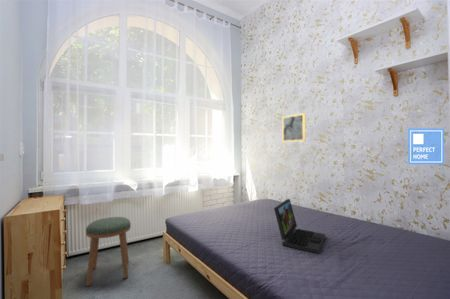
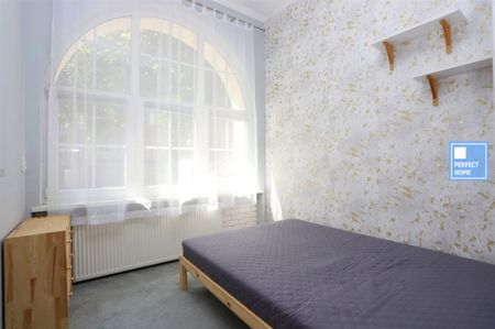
- wall art (293, 128)
- laptop (296, 224)
- stool (107, 237)
